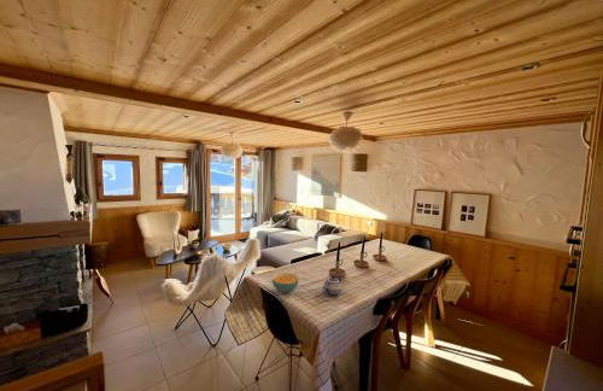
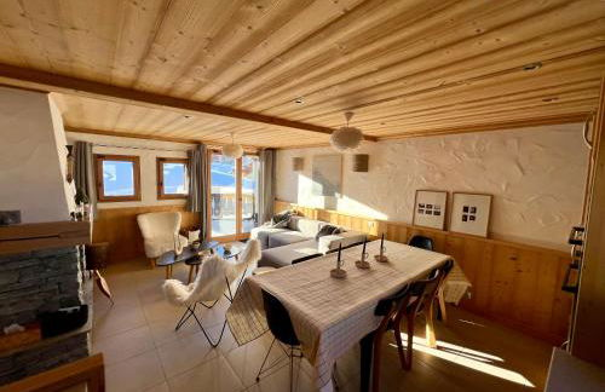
- teapot (332, 285)
- cereal bowl (285, 284)
